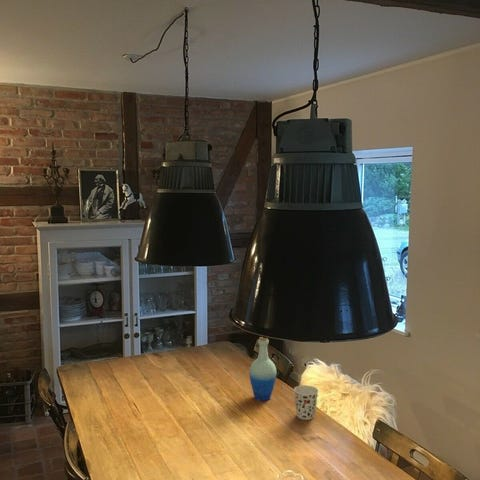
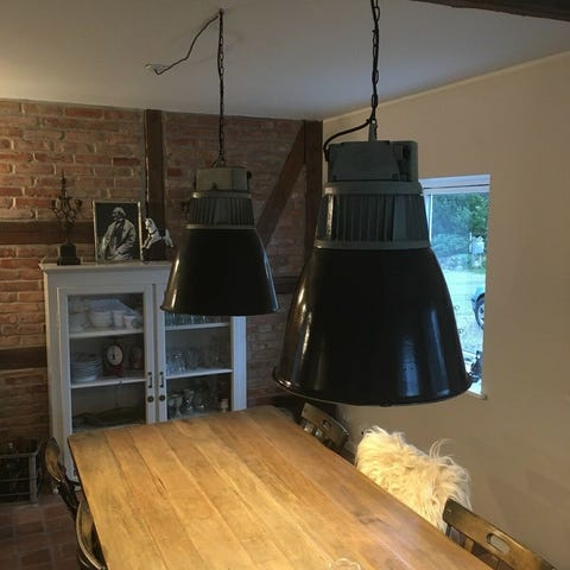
- bottle (263, 367)
- cup (305, 403)
